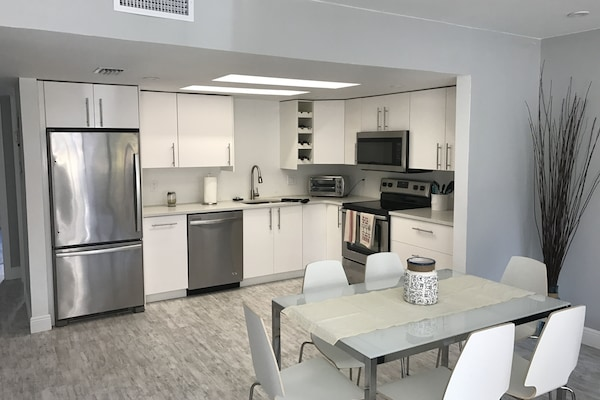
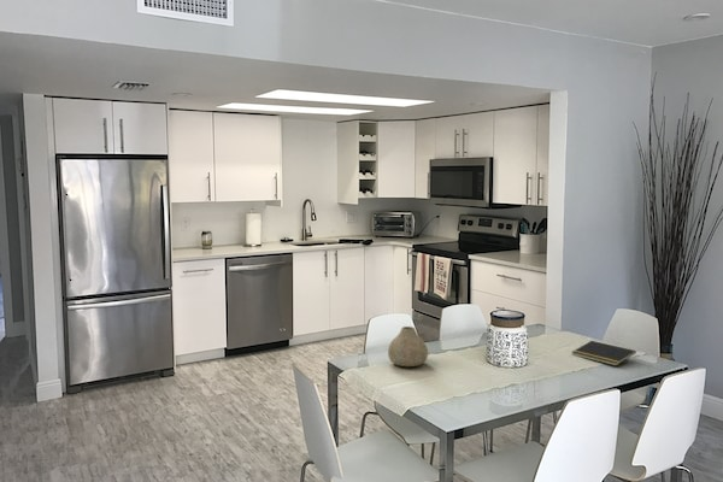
+ notepad (602, 352)
+ vase (407, 346)
